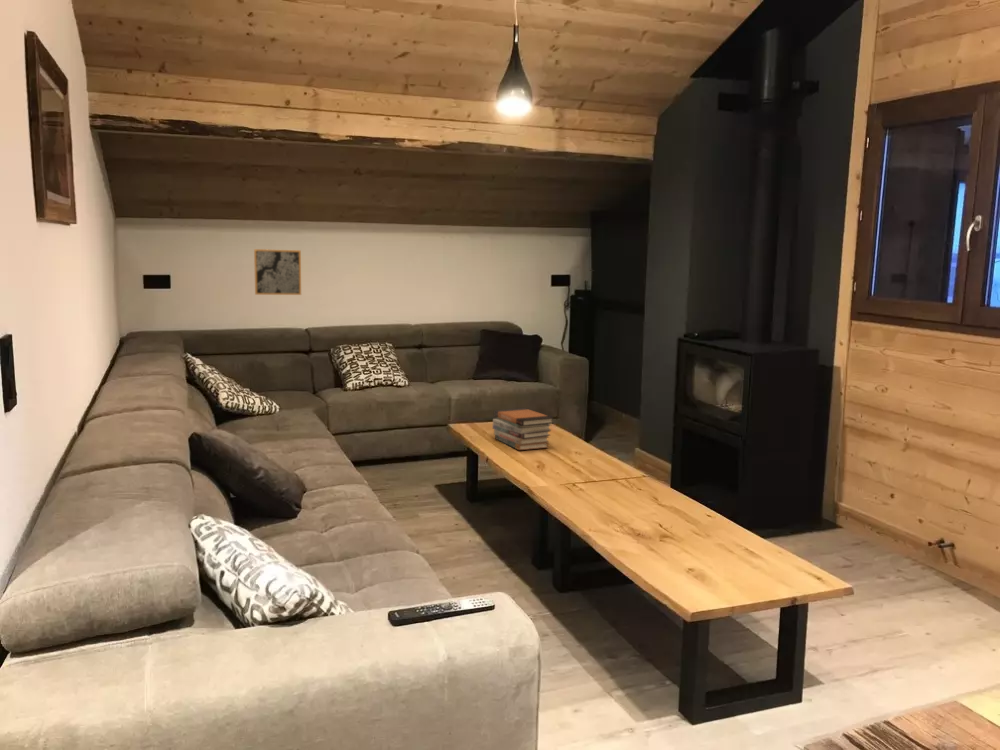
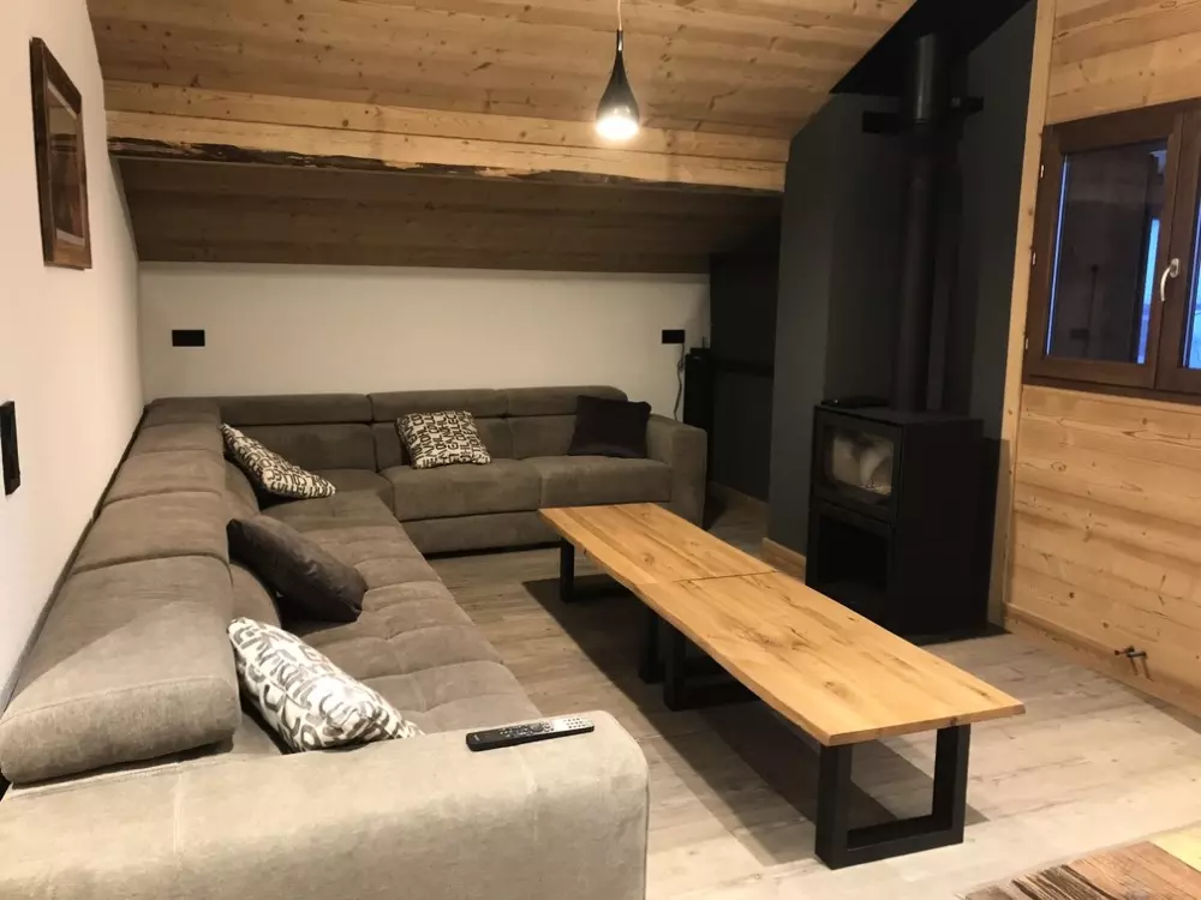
- wall art (277, 272)
- book stack (521, 428)
